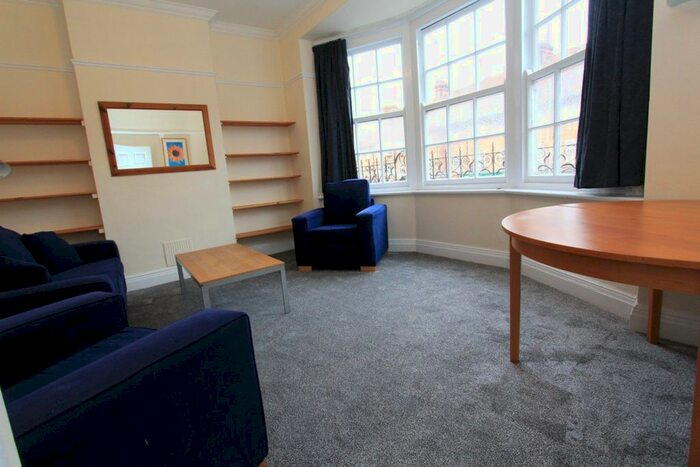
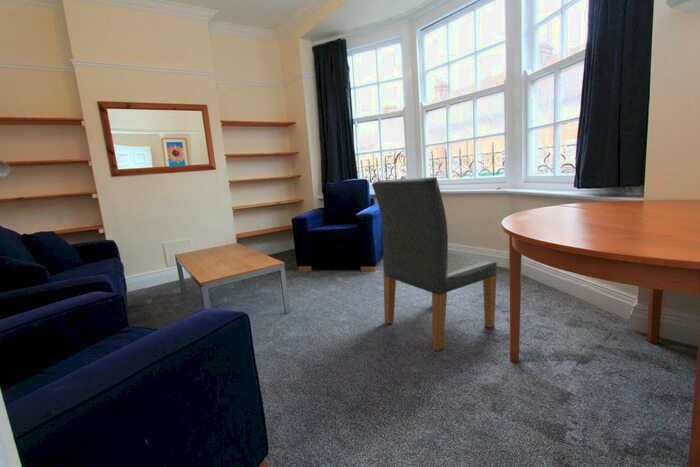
+ dining chair (433, 253)
